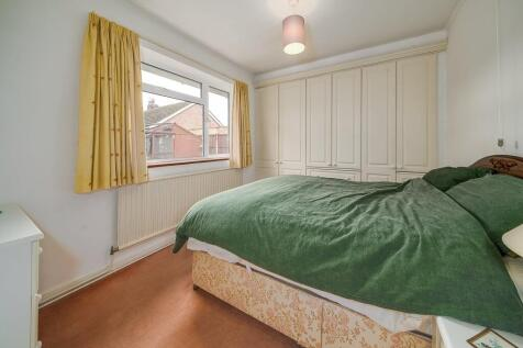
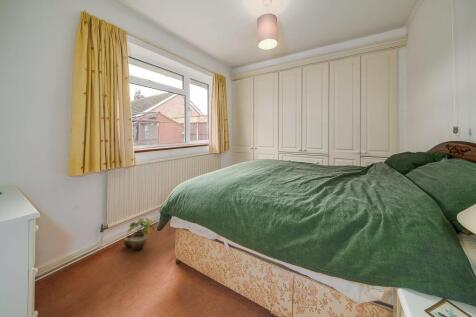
+ potted plant (140, 231)
